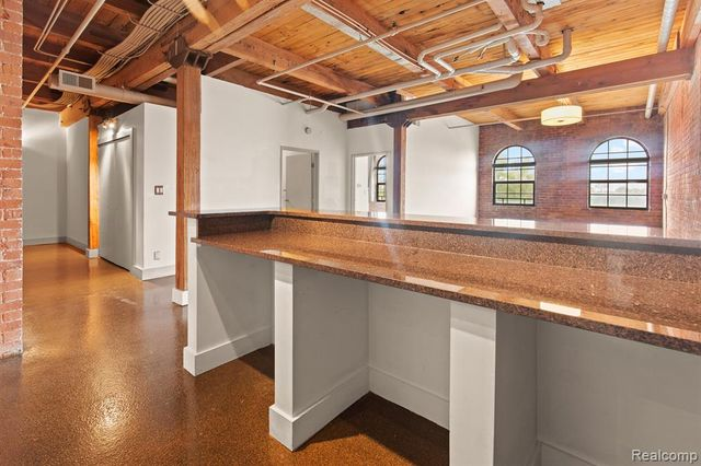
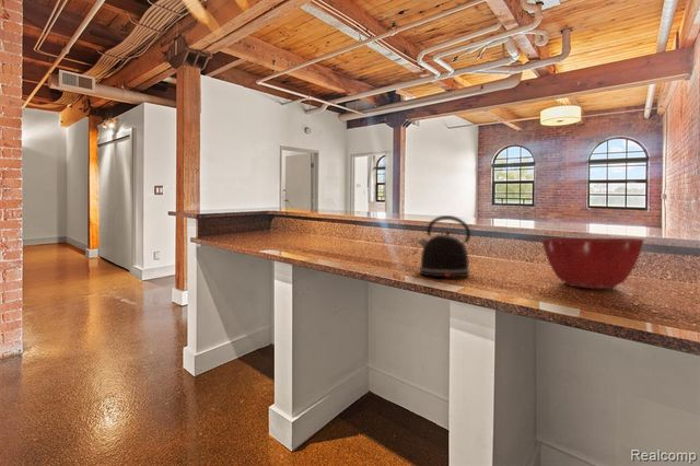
+ mixing bowl (588, 261)
+ kettle (444, 244)
